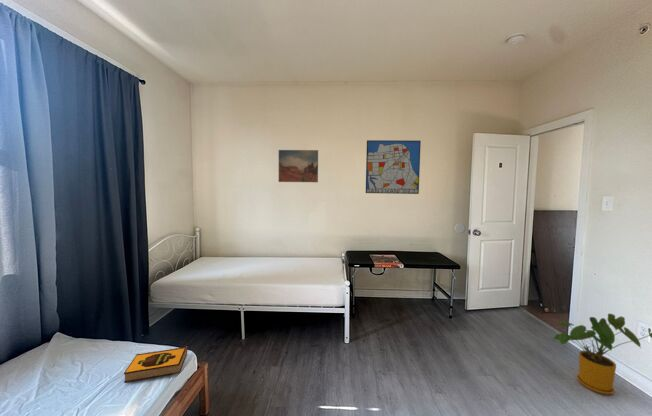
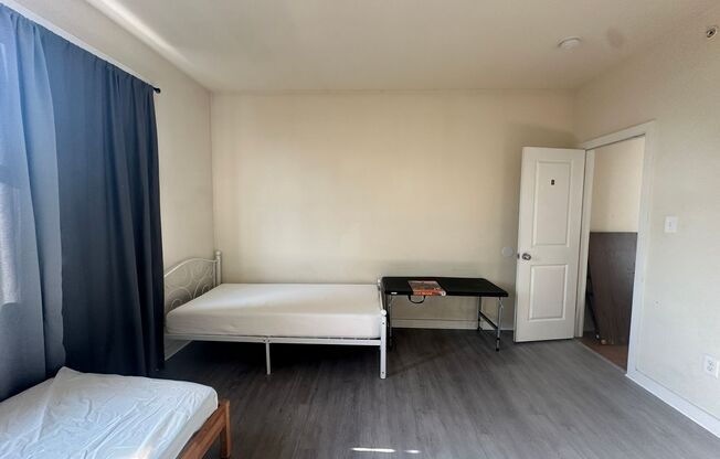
- house plant (598, 350)
- hardback book (158, 361)
- wall art (392, 167)
- wall art (298, 166)
